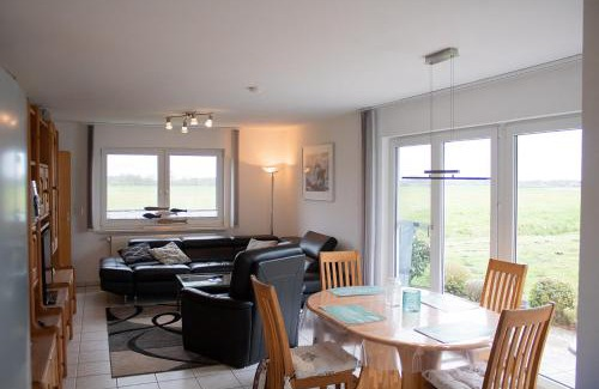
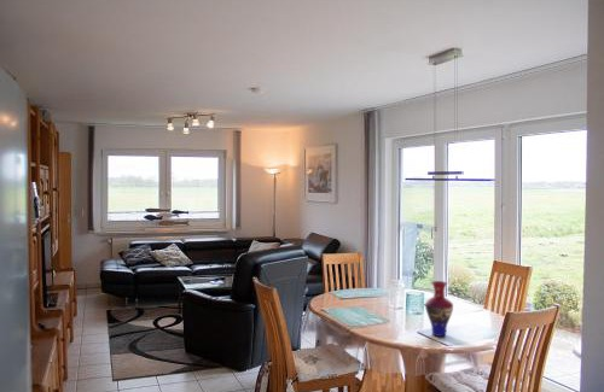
+ vase (439, 308)
